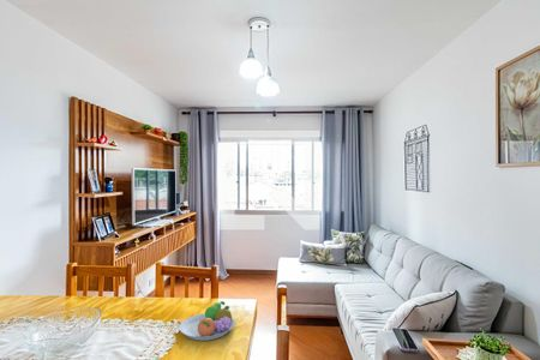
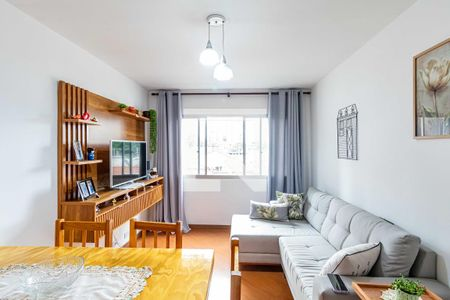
- fruit bowl (209, 317)
